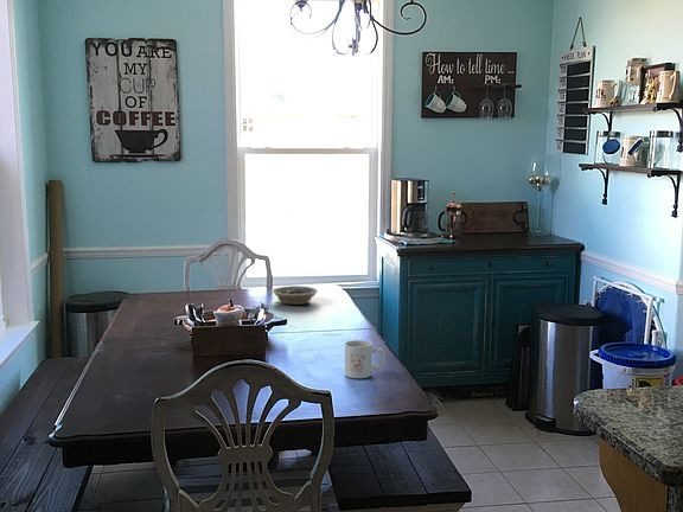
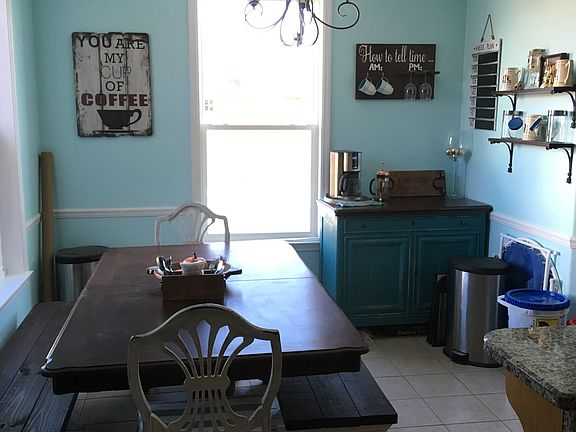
- bowl (294, 295)
- mug (364, 359)
